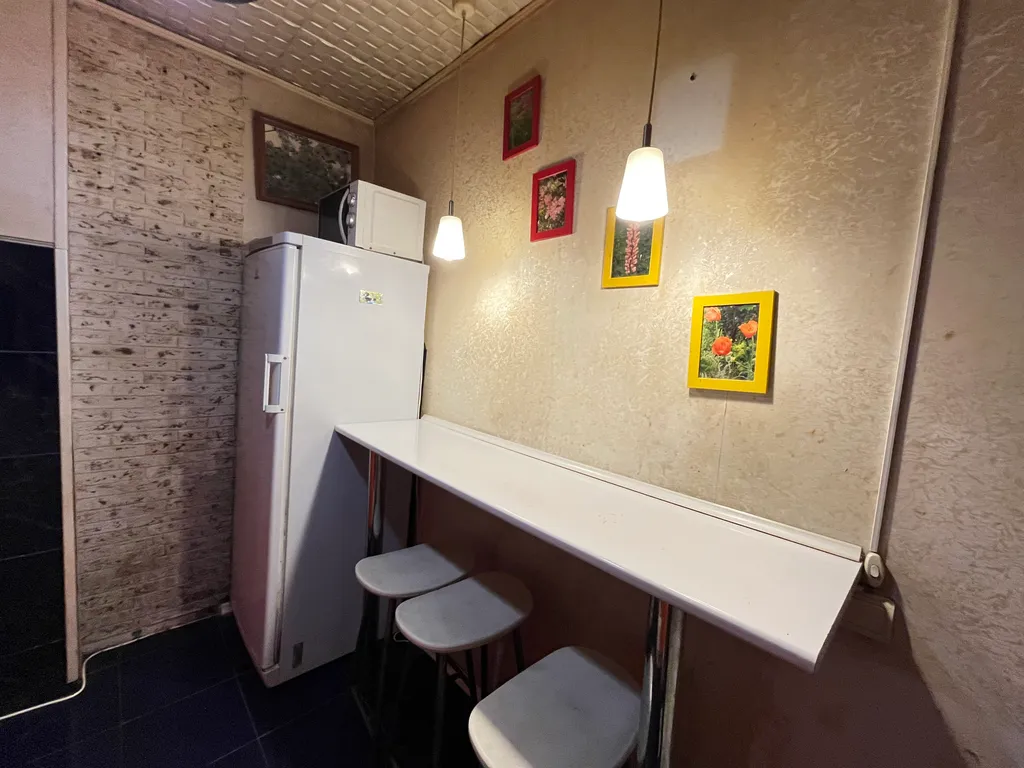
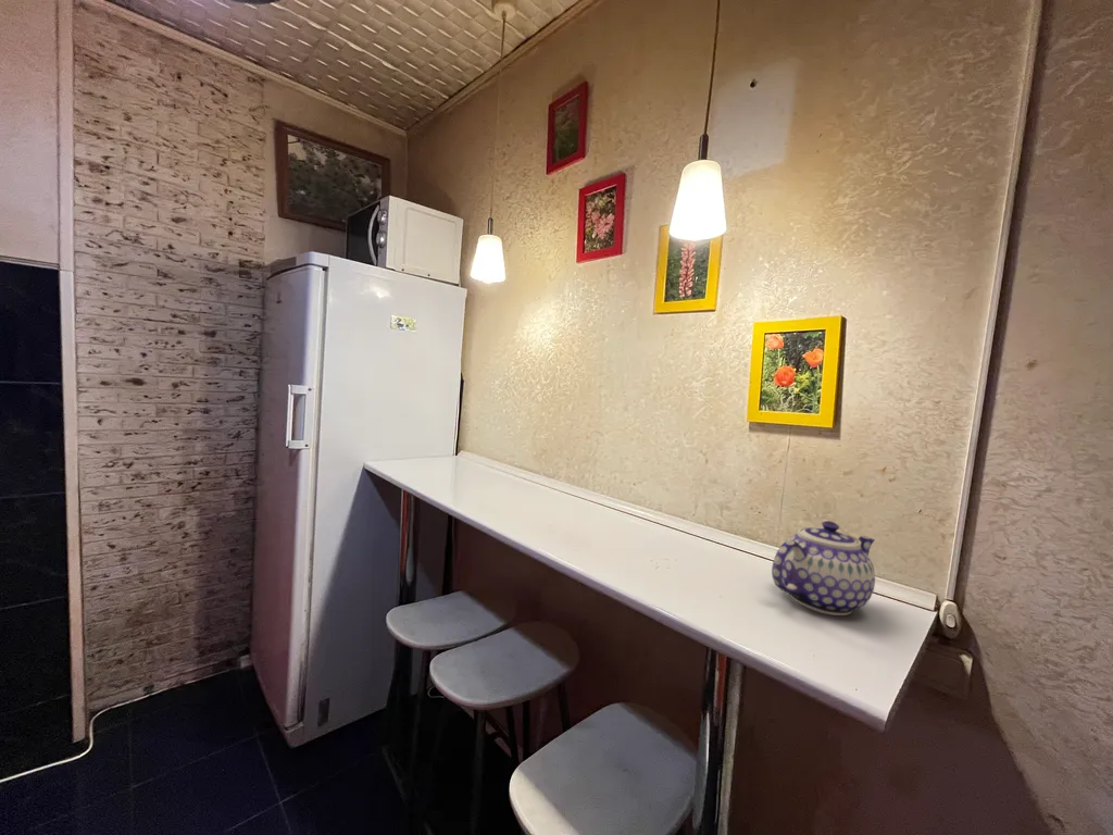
+ teapot (825, 561)
